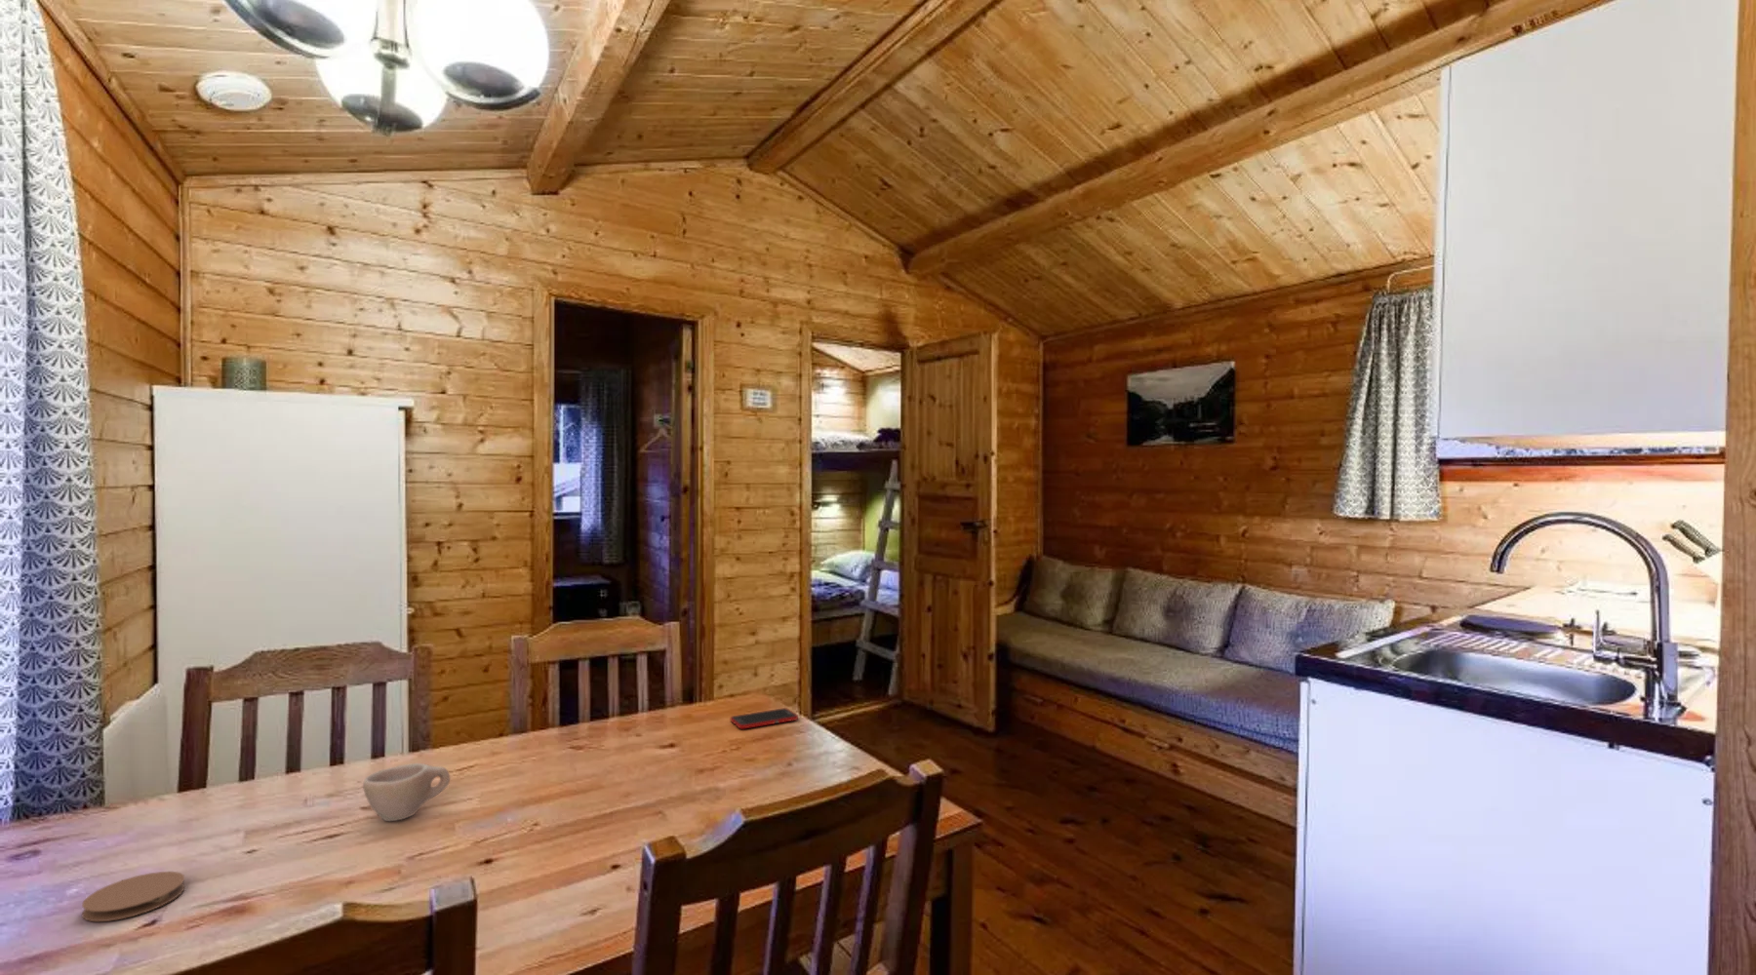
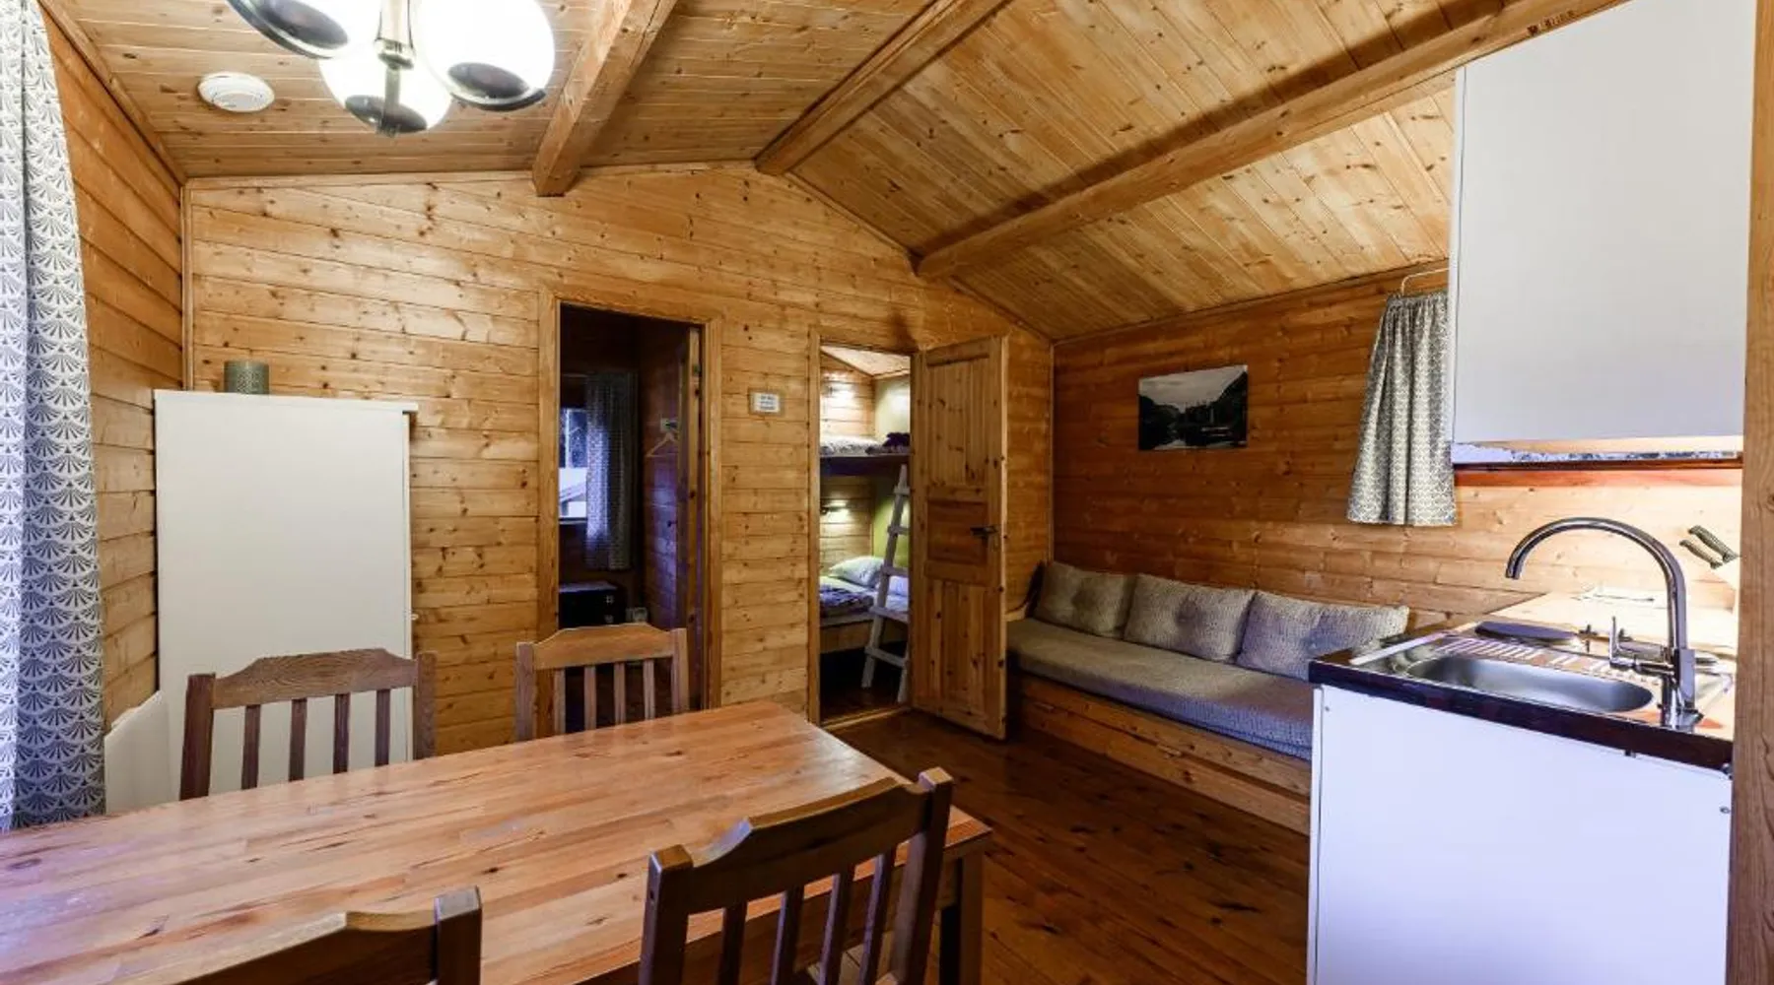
- cell phone (764, 718)
- cup (407, 791)
- coaster (135, 895)
